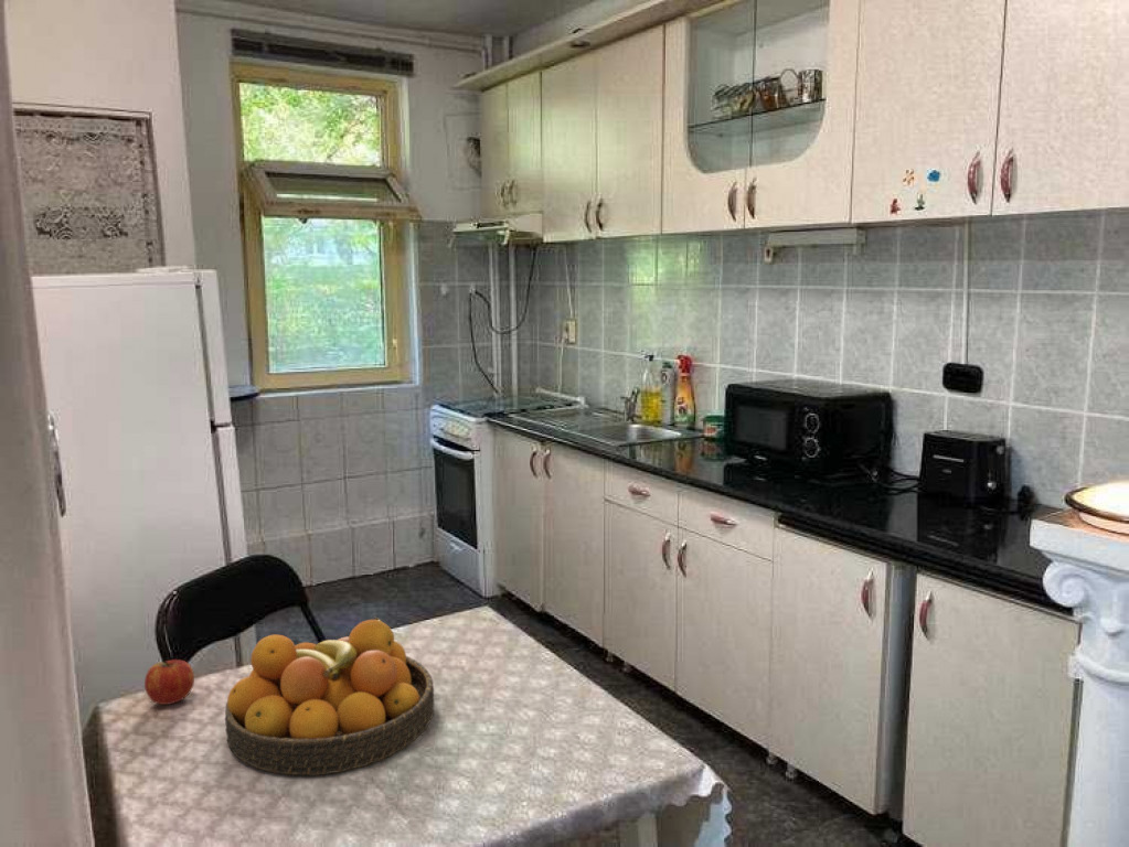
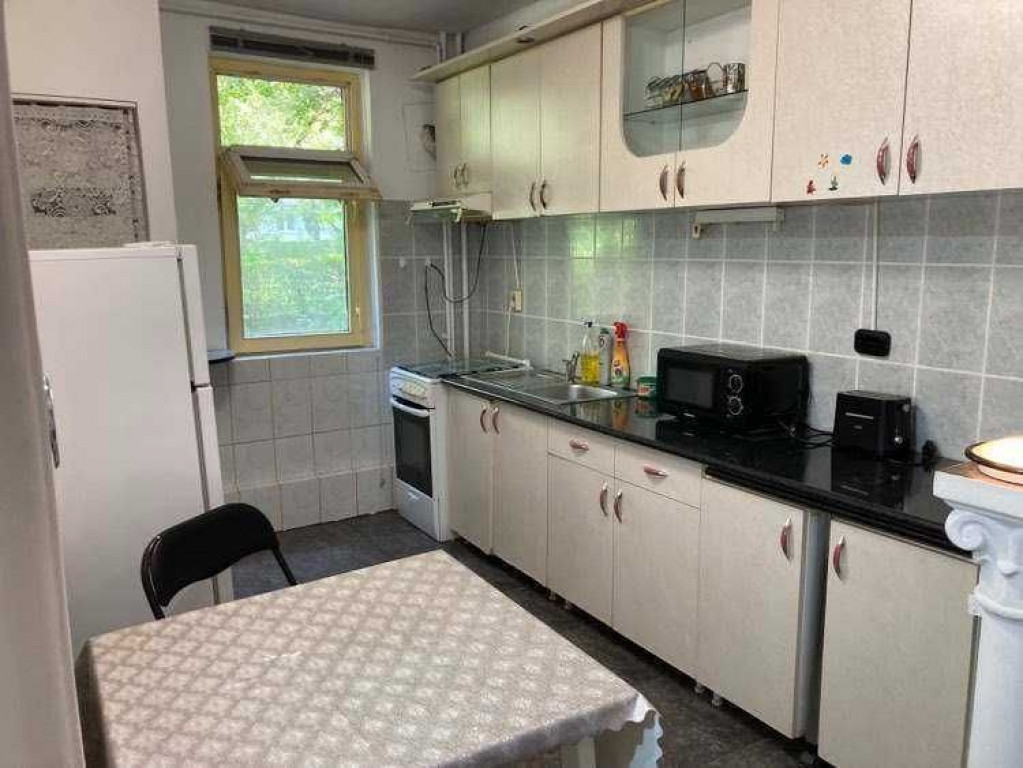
- fruit bowl (331, 677)
- fruit (169, 678)
